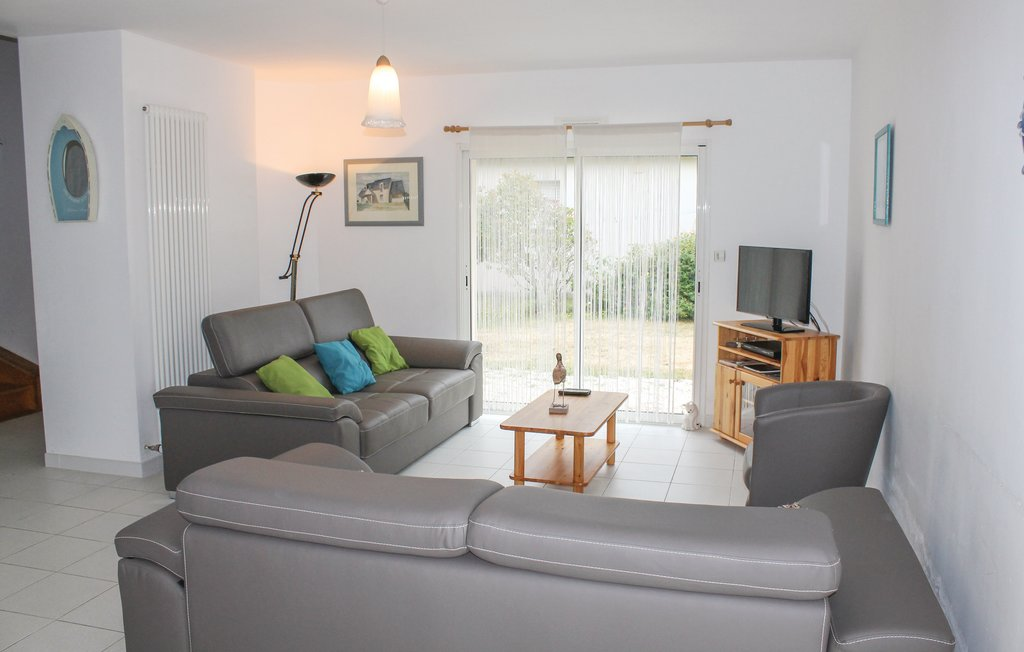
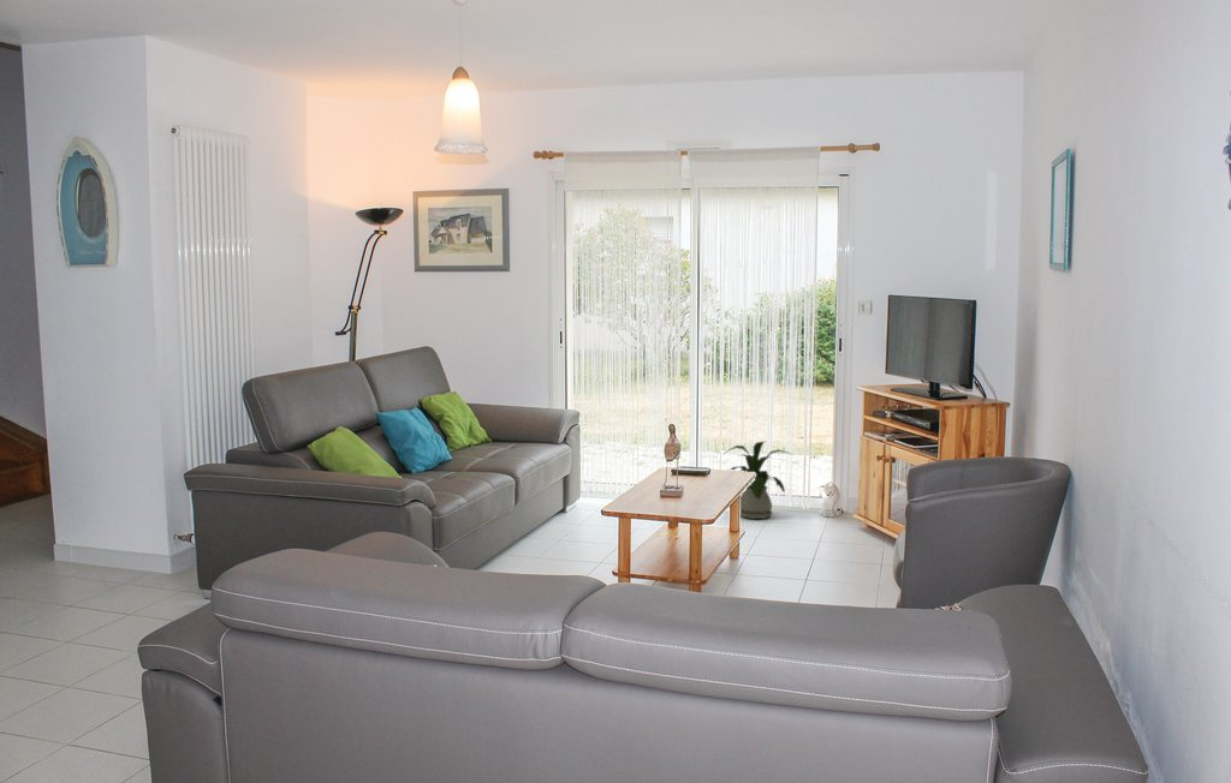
+ house plant (757, 474)
